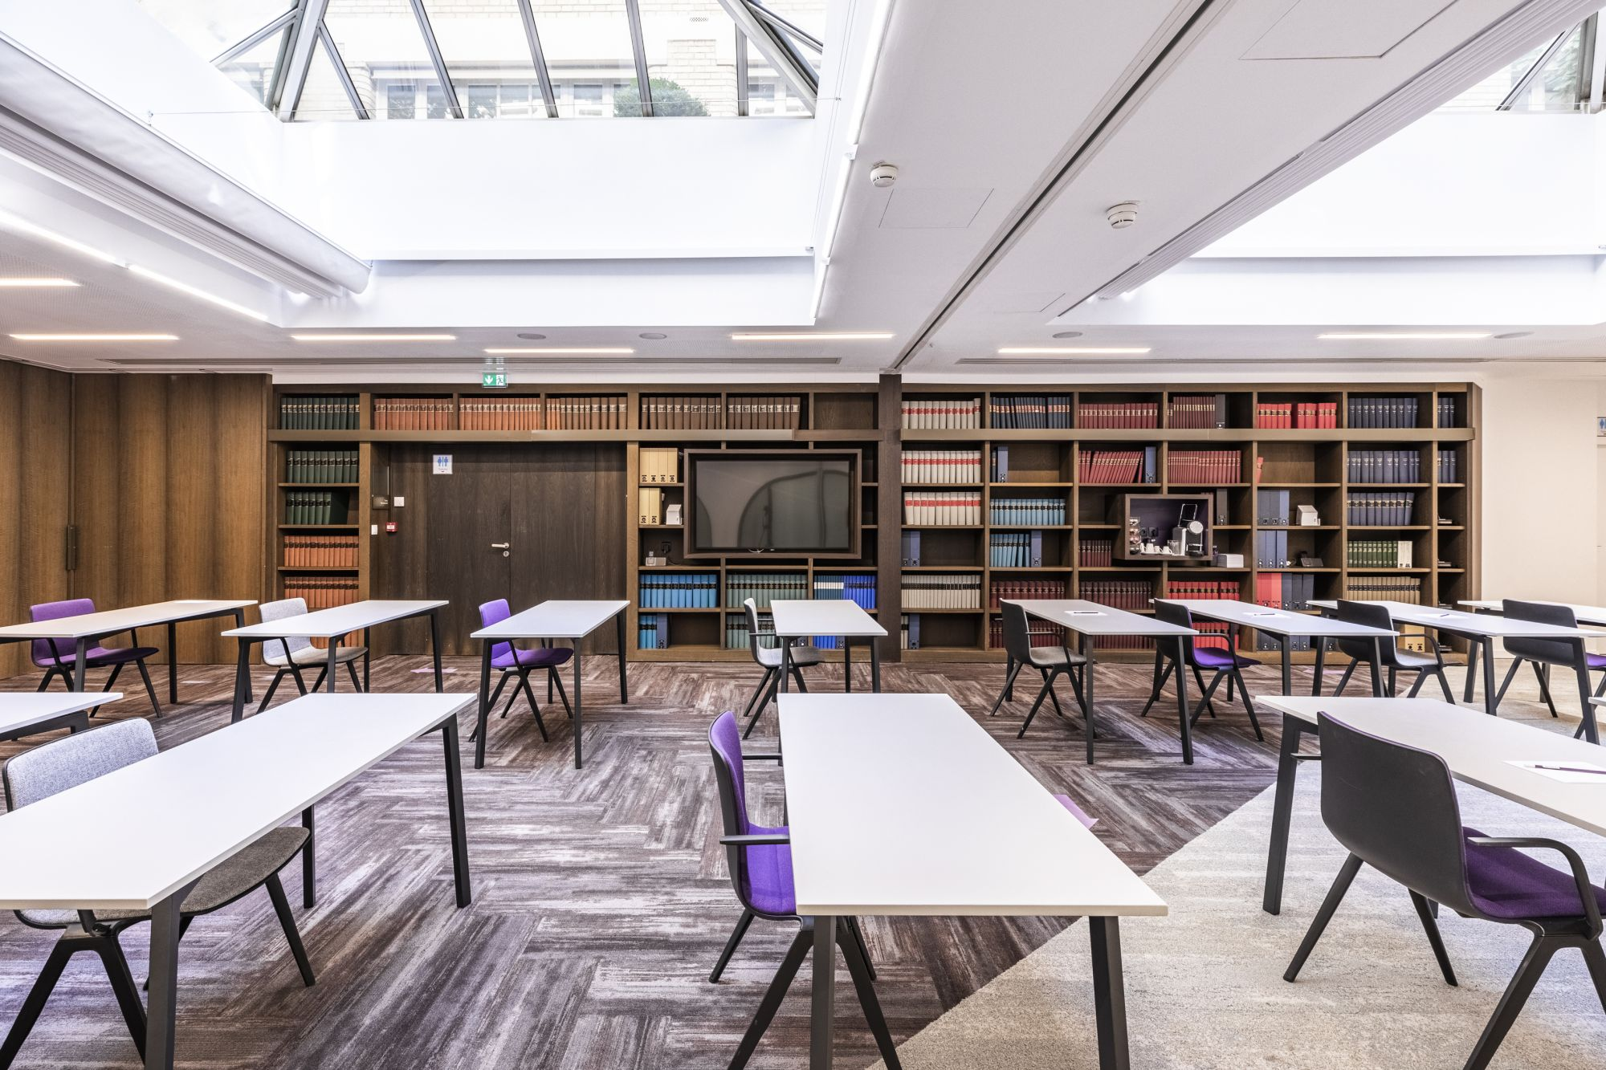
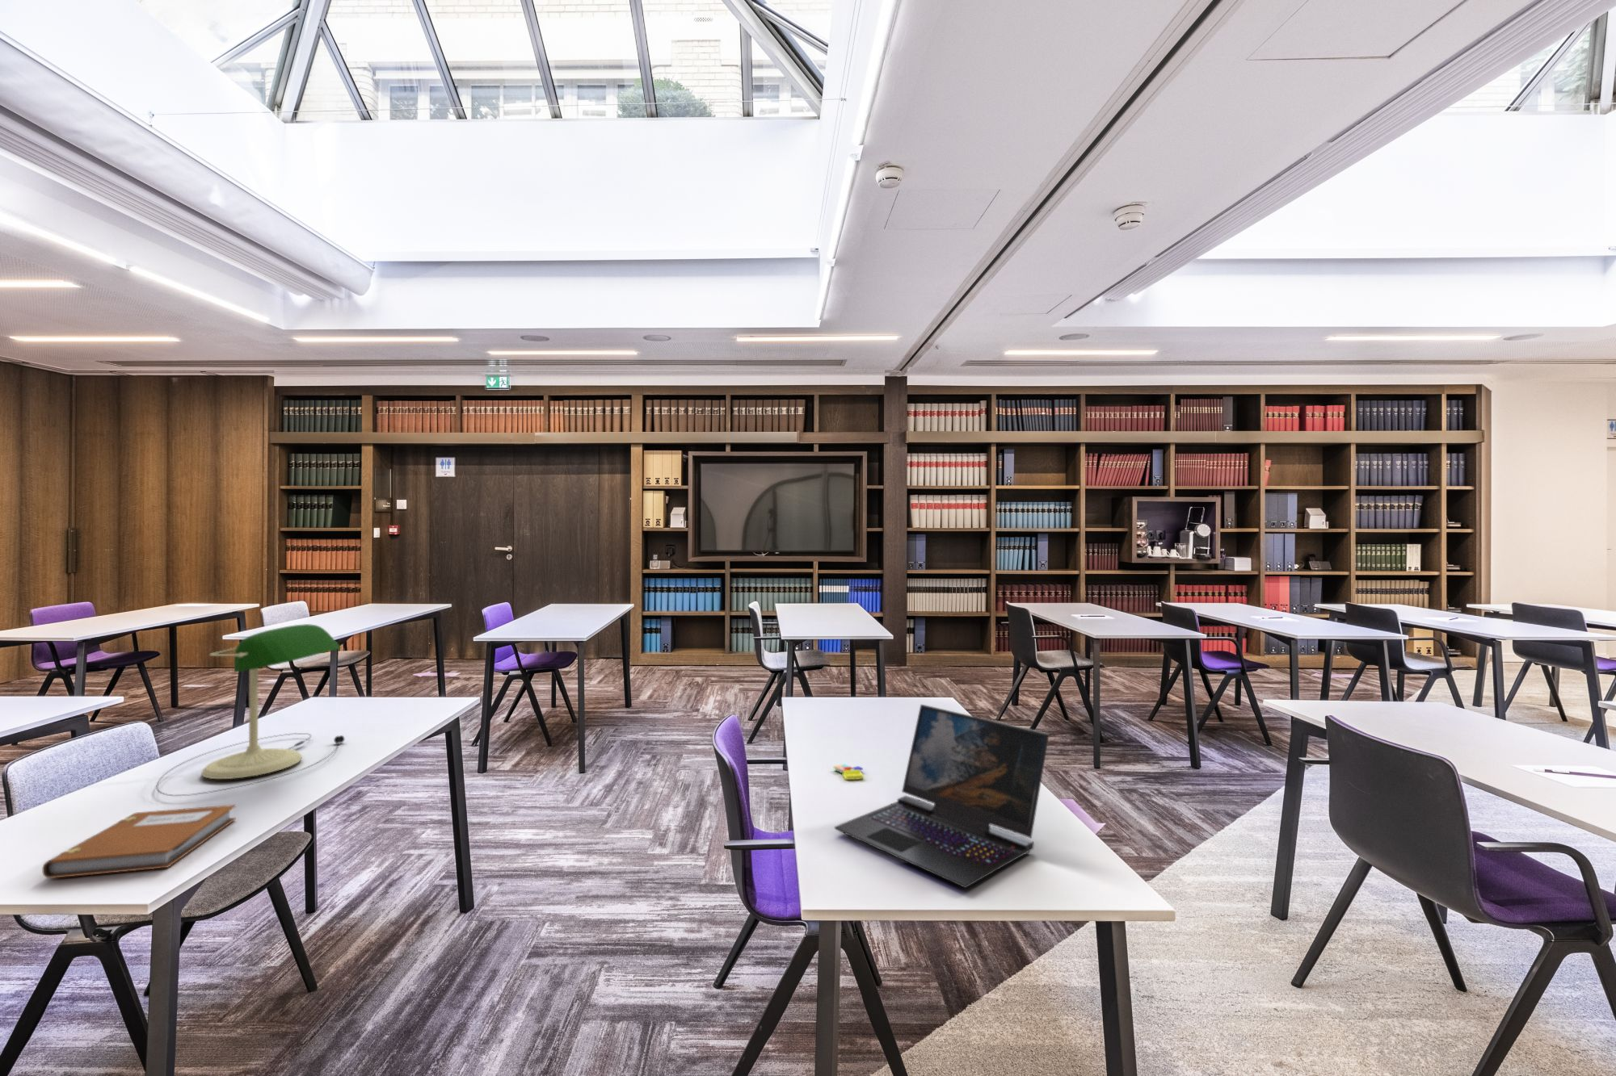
+ desk lamp (256, 695)
+ laptop (940, 784)
+ sticky notes (849, 771)
+ notebook (149, 837)
